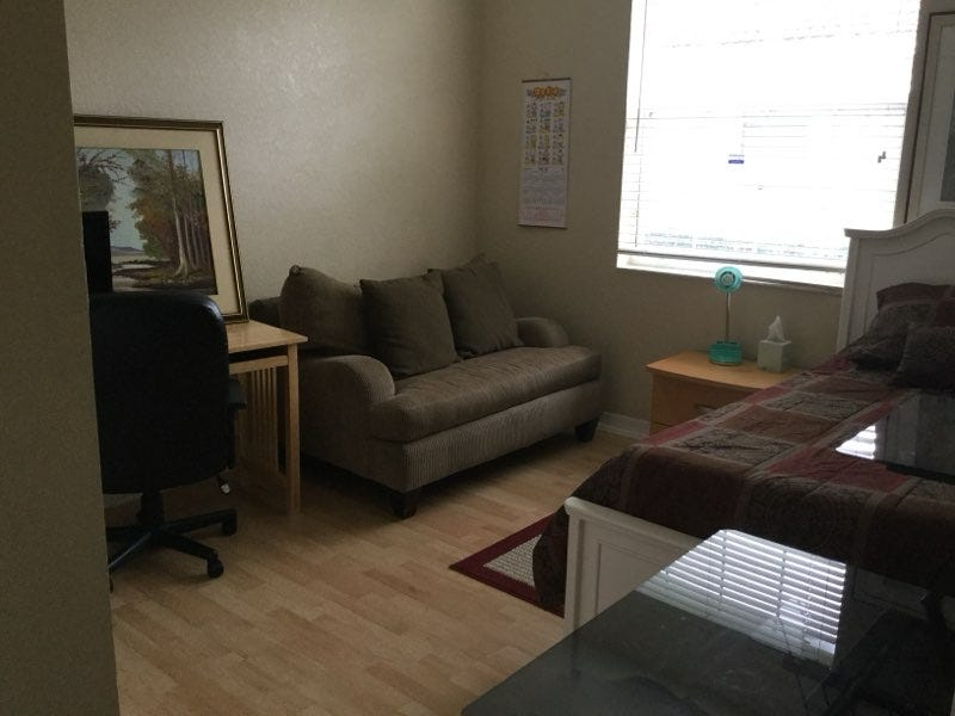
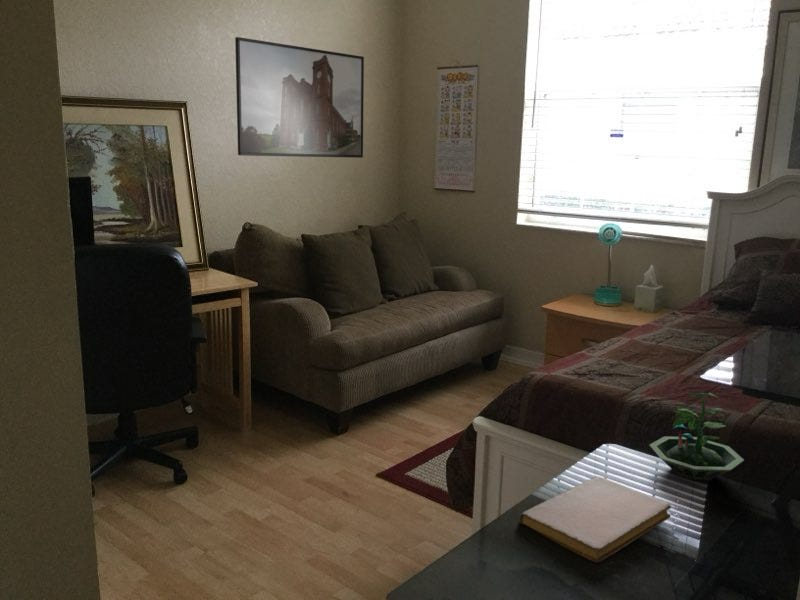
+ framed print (304, 102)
+ notebook (596, 514)
+ terrarium (702, 407)
